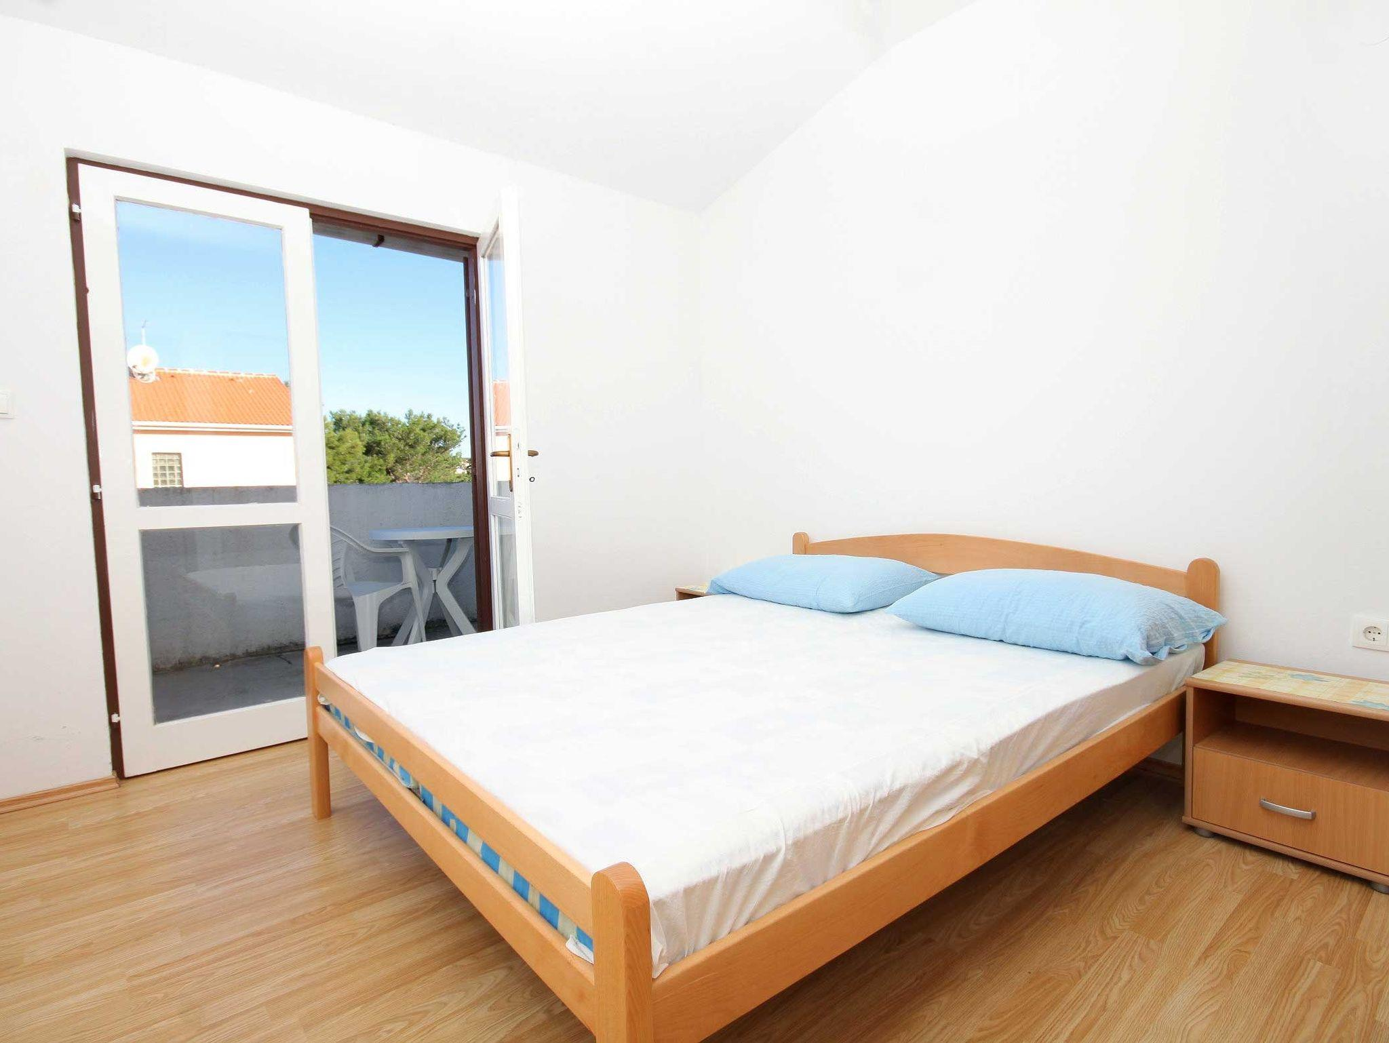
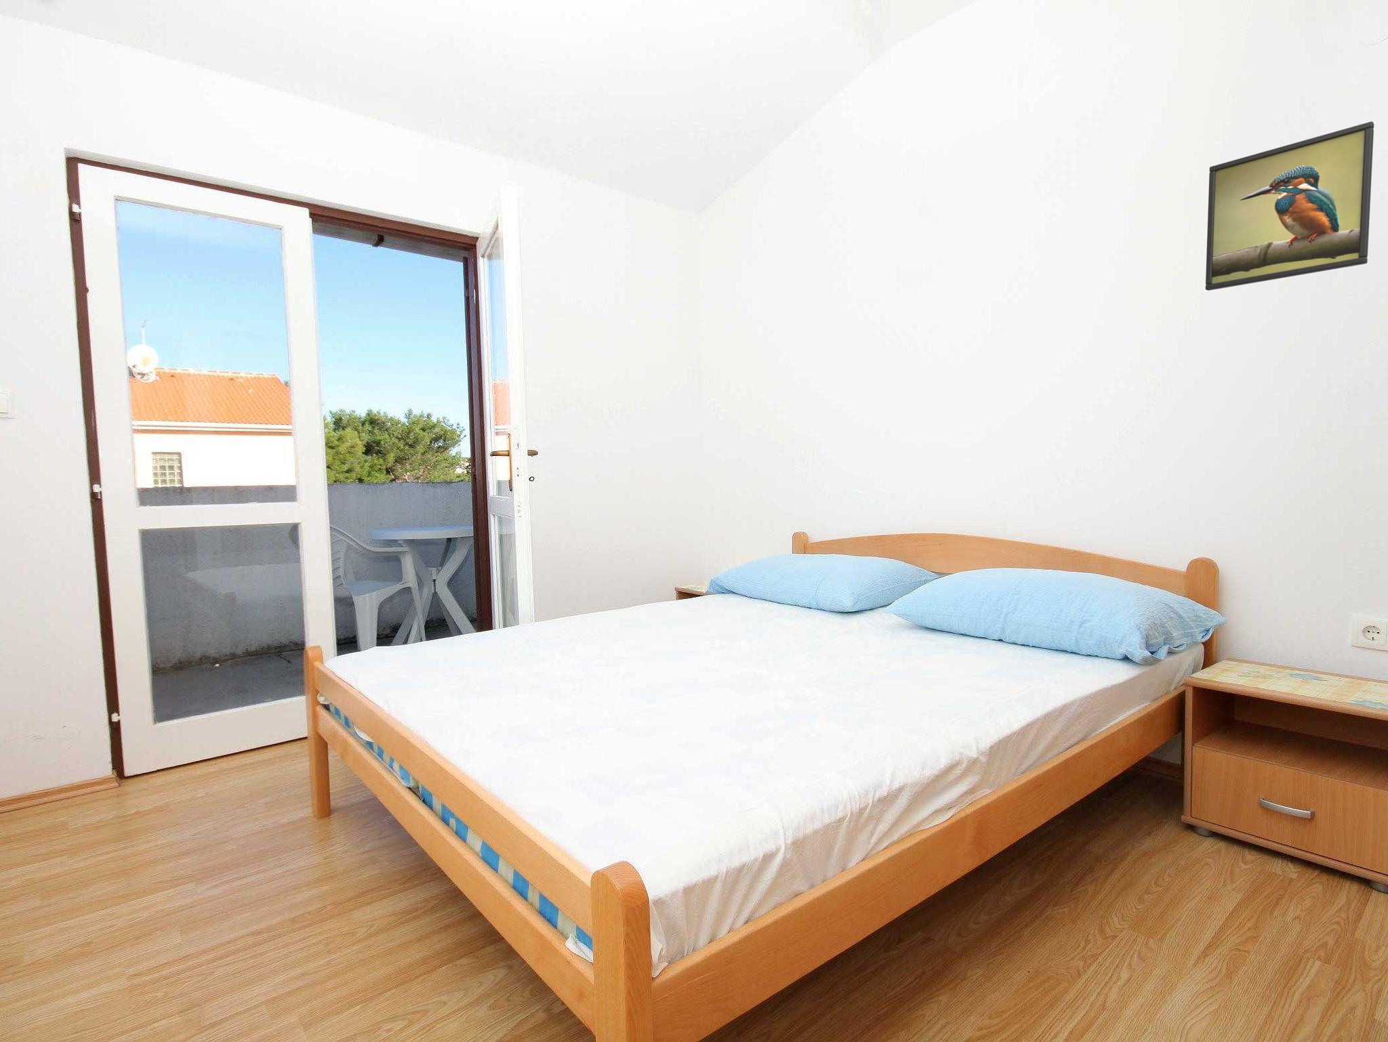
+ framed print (1284, 212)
